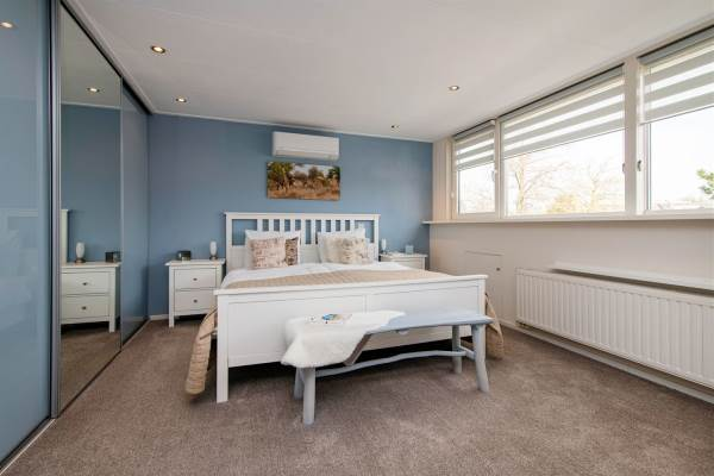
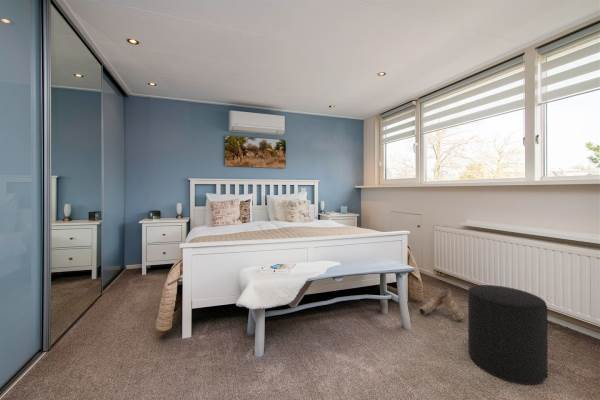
+ stool (504, 327)
+ boots (437, 302)
